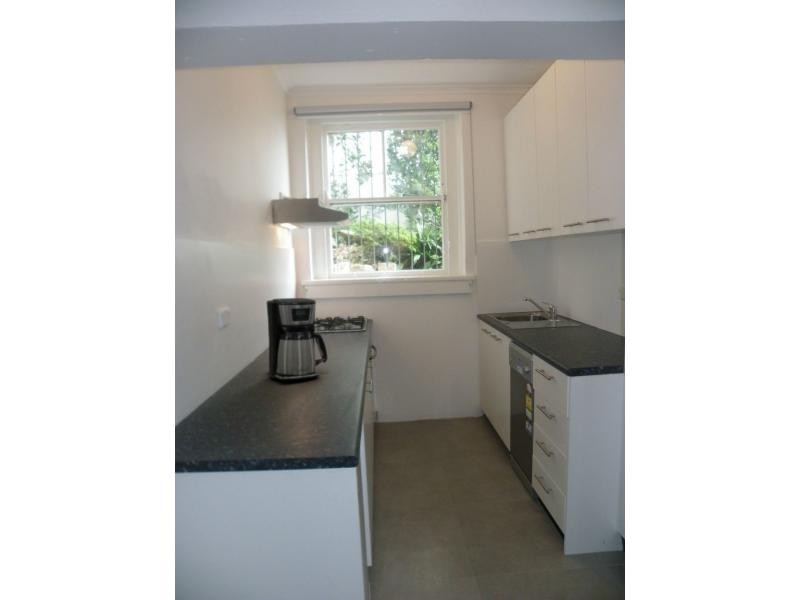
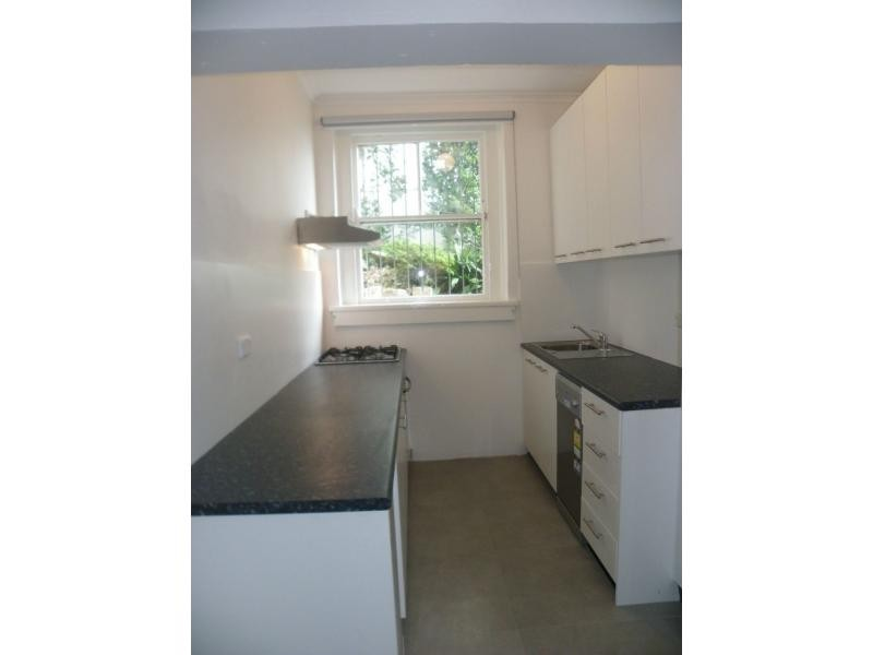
- coffee maker (297, 336)
